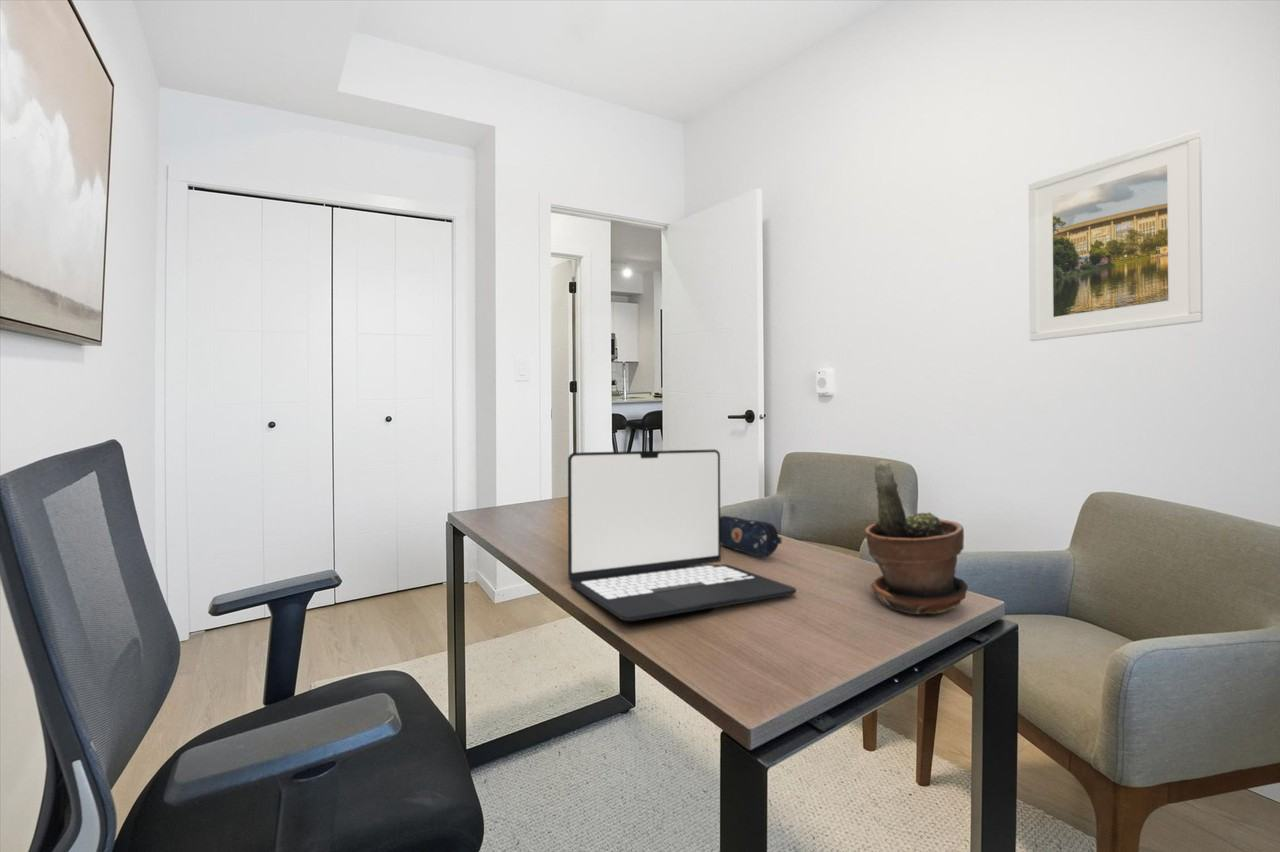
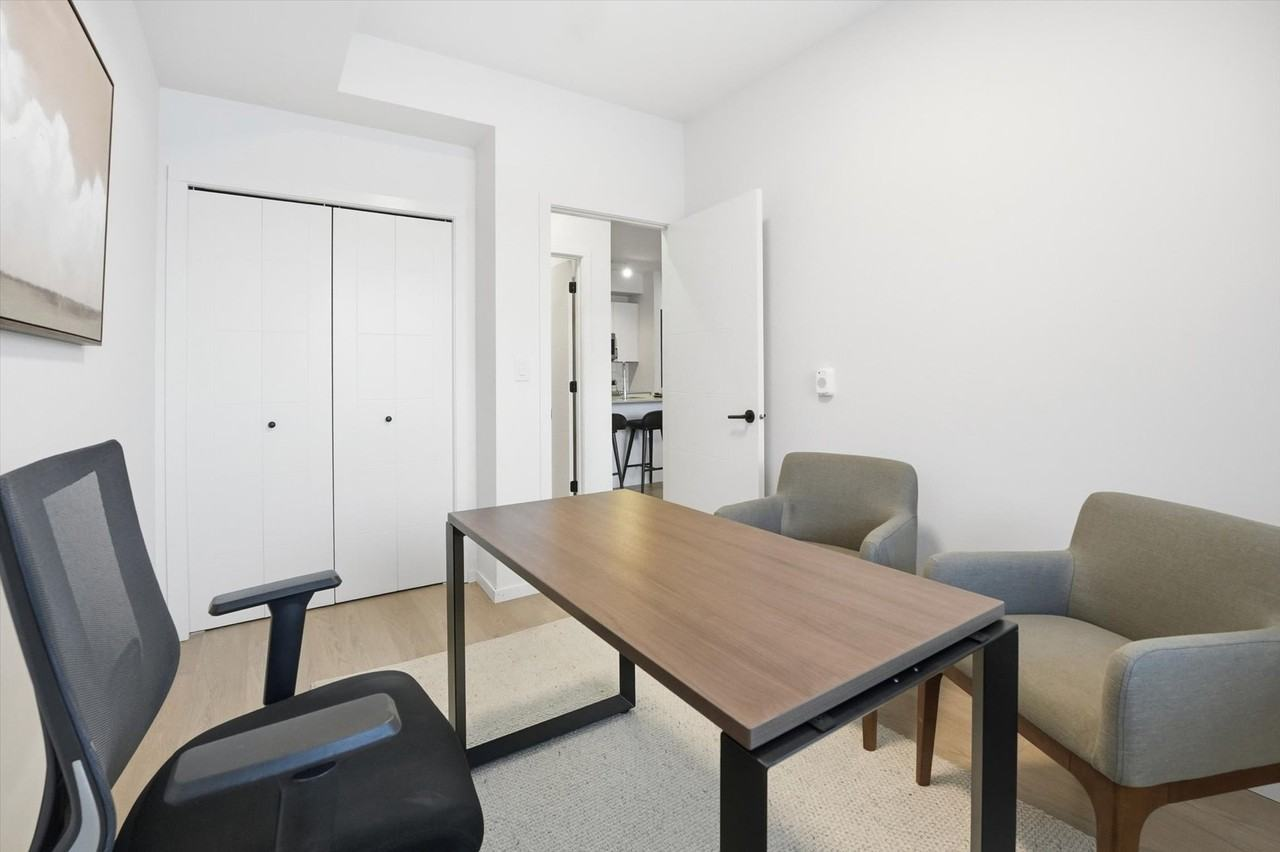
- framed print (1107, 246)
- potted plant (915, 533)
- pencil case (744, 535)
- laptop (680, 521)
